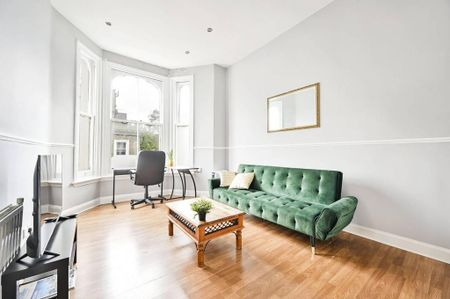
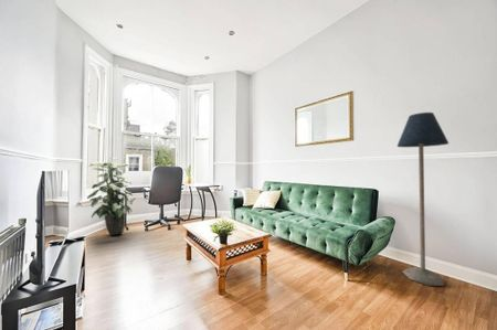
+ floor lamp (422, 195)
+ indoor plant (112, 195)
